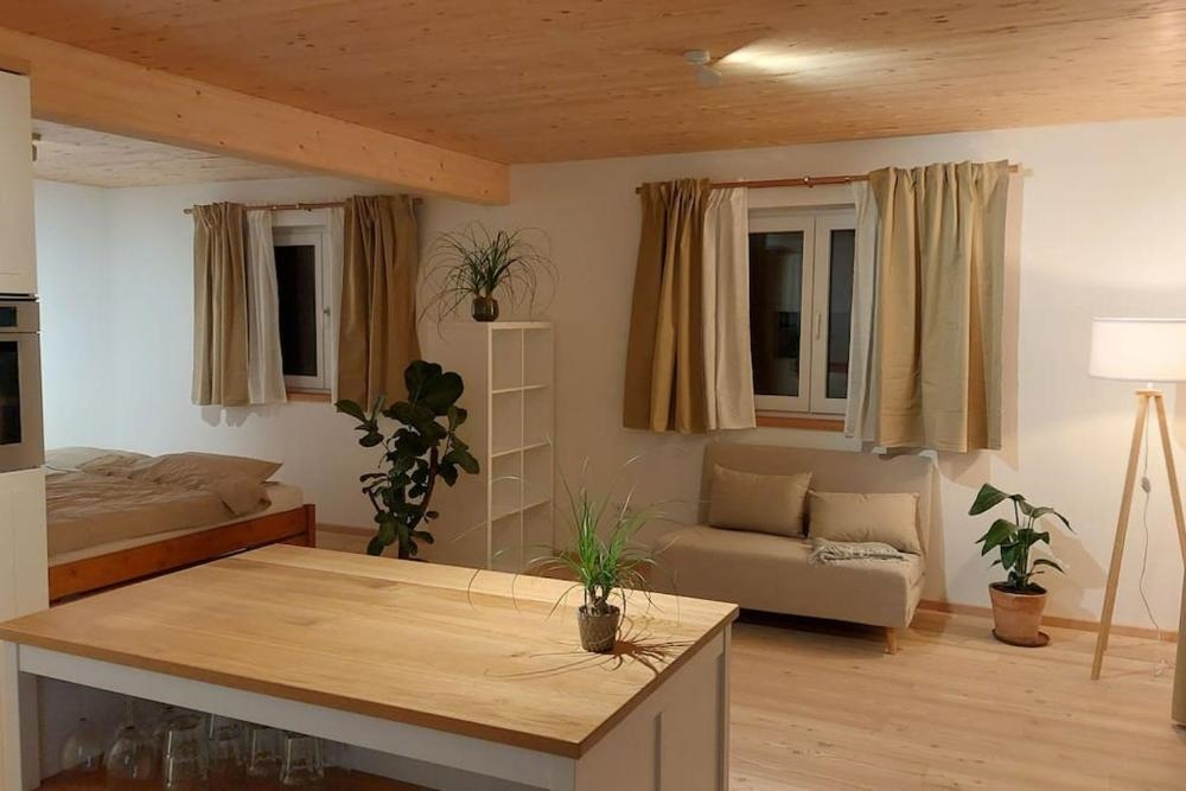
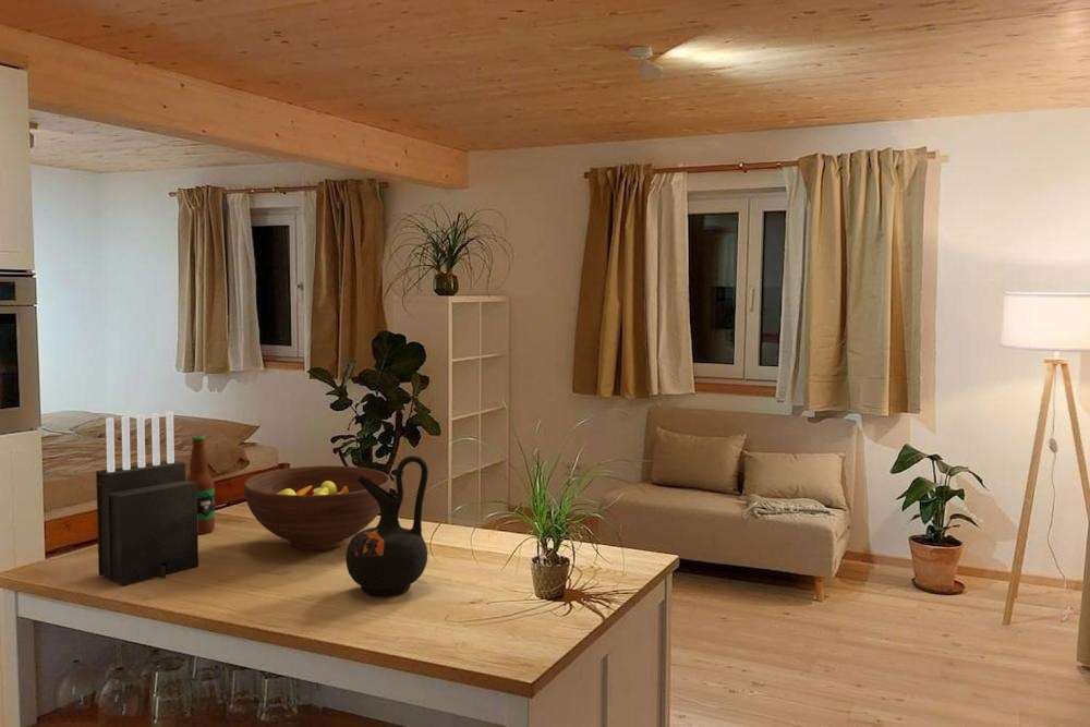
+ bottle (198, 484)
+ fruit bowl (318, 511)
+ ceramic jug (387, 523)
+ knife block (150, 495)
